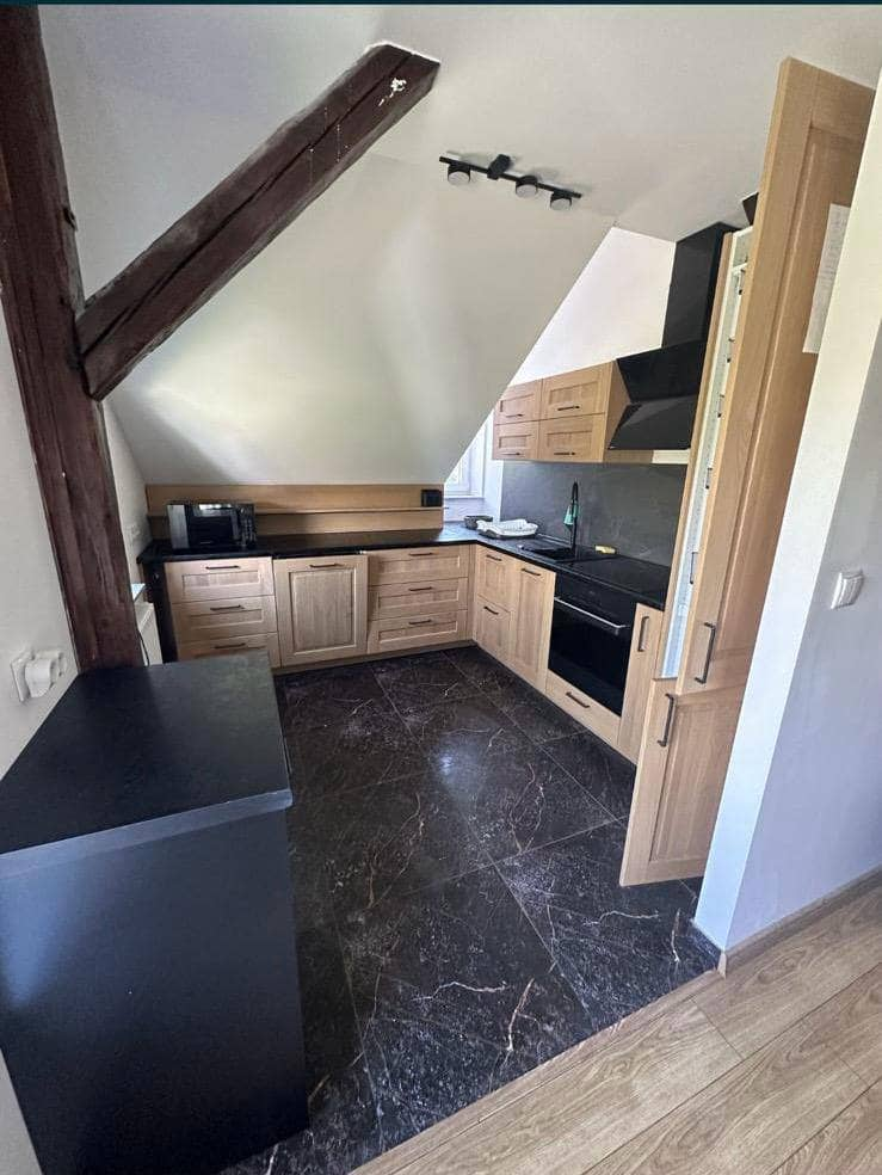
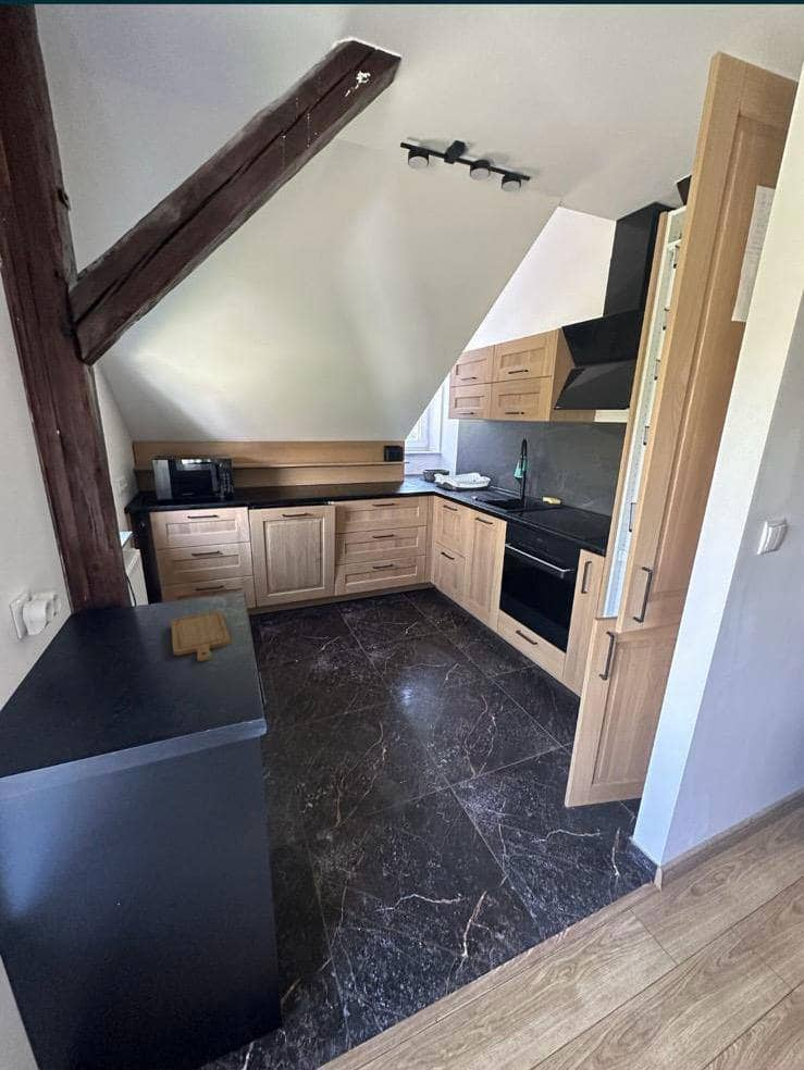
+ chopping board (200, 635)
